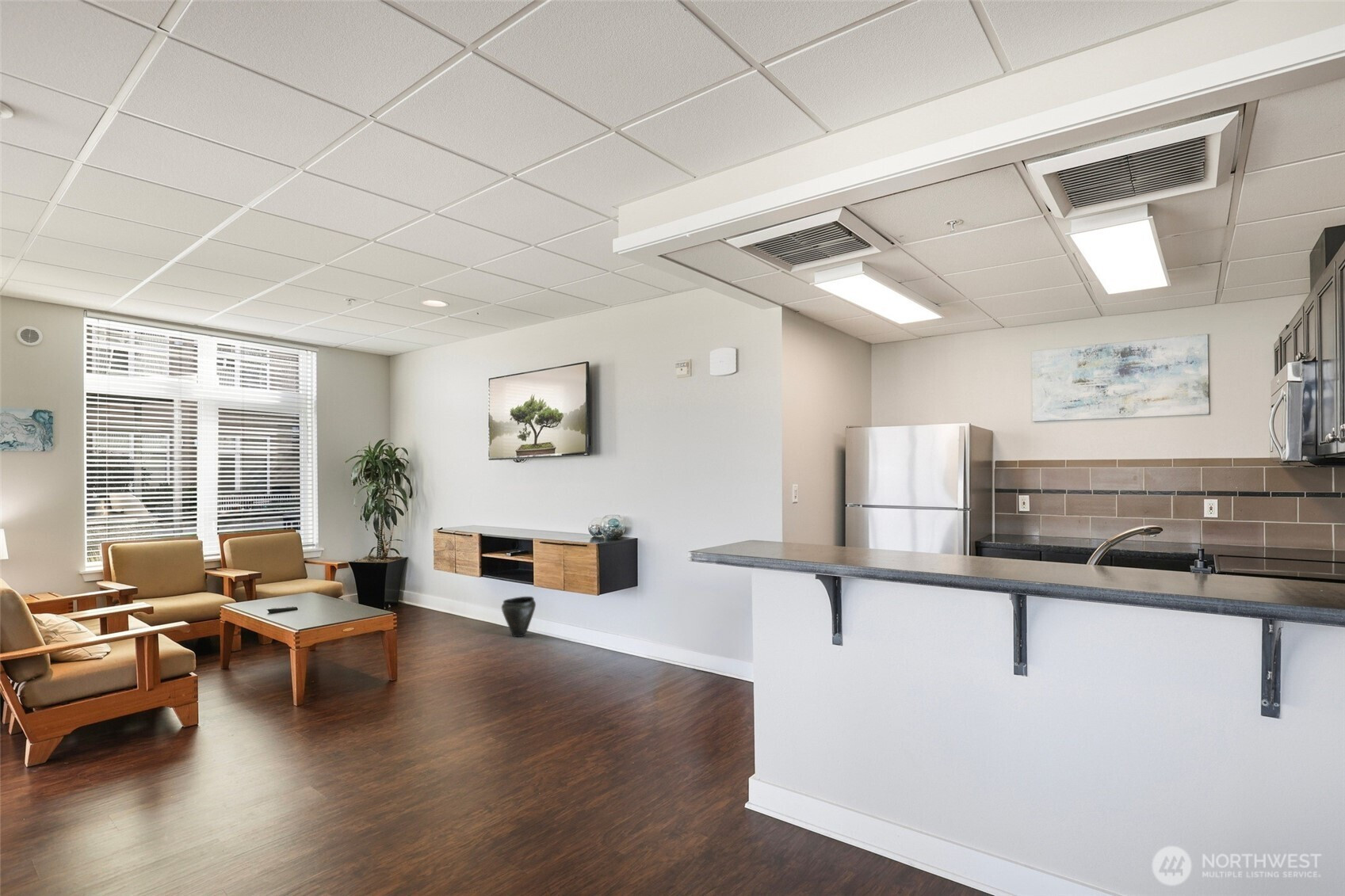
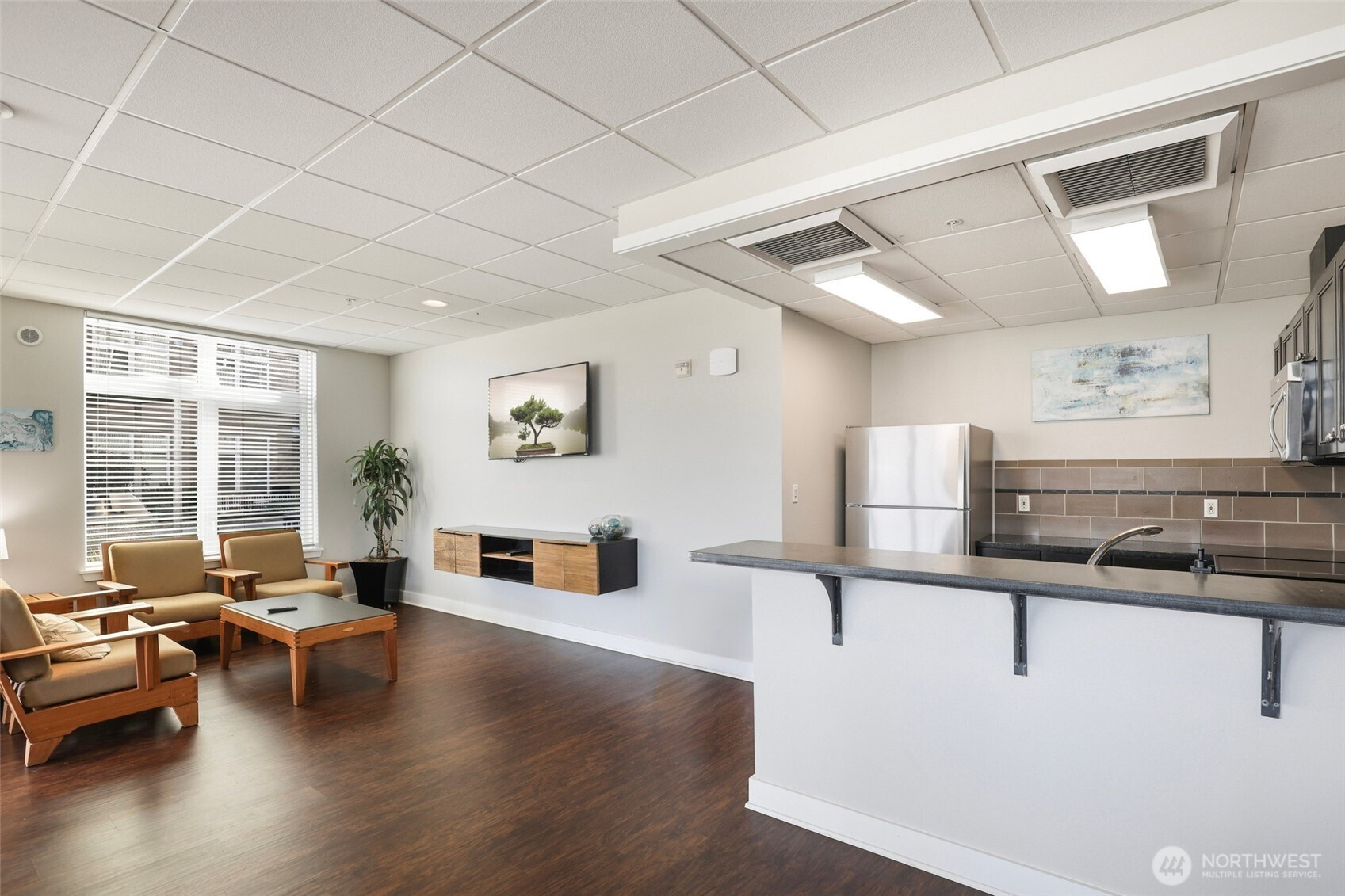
- vase (518, 617)
